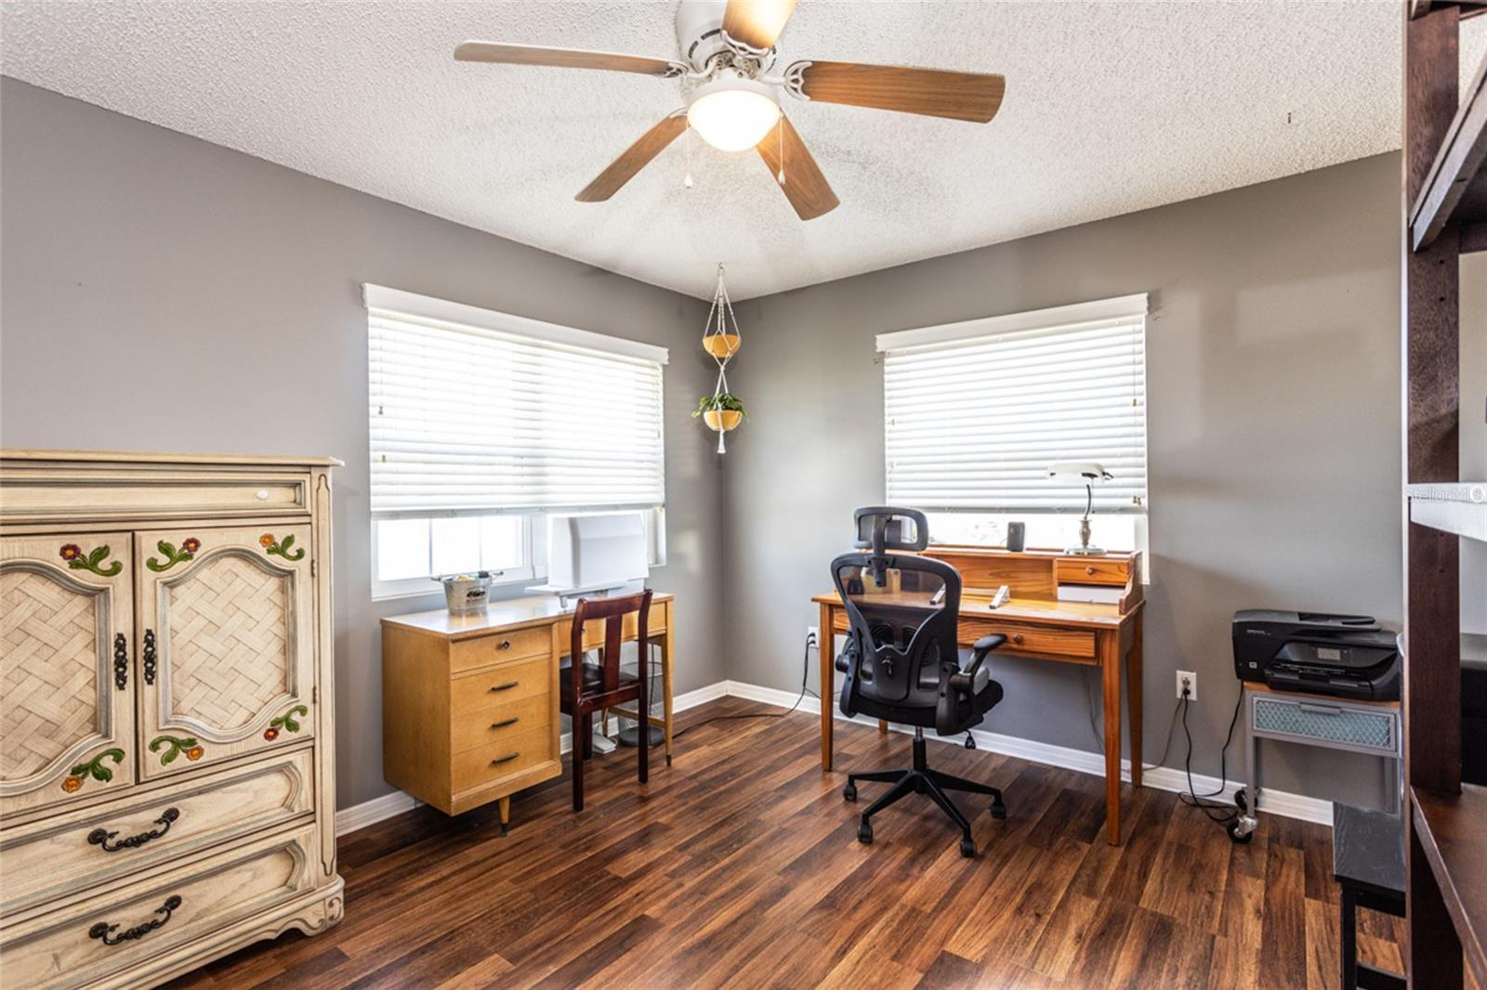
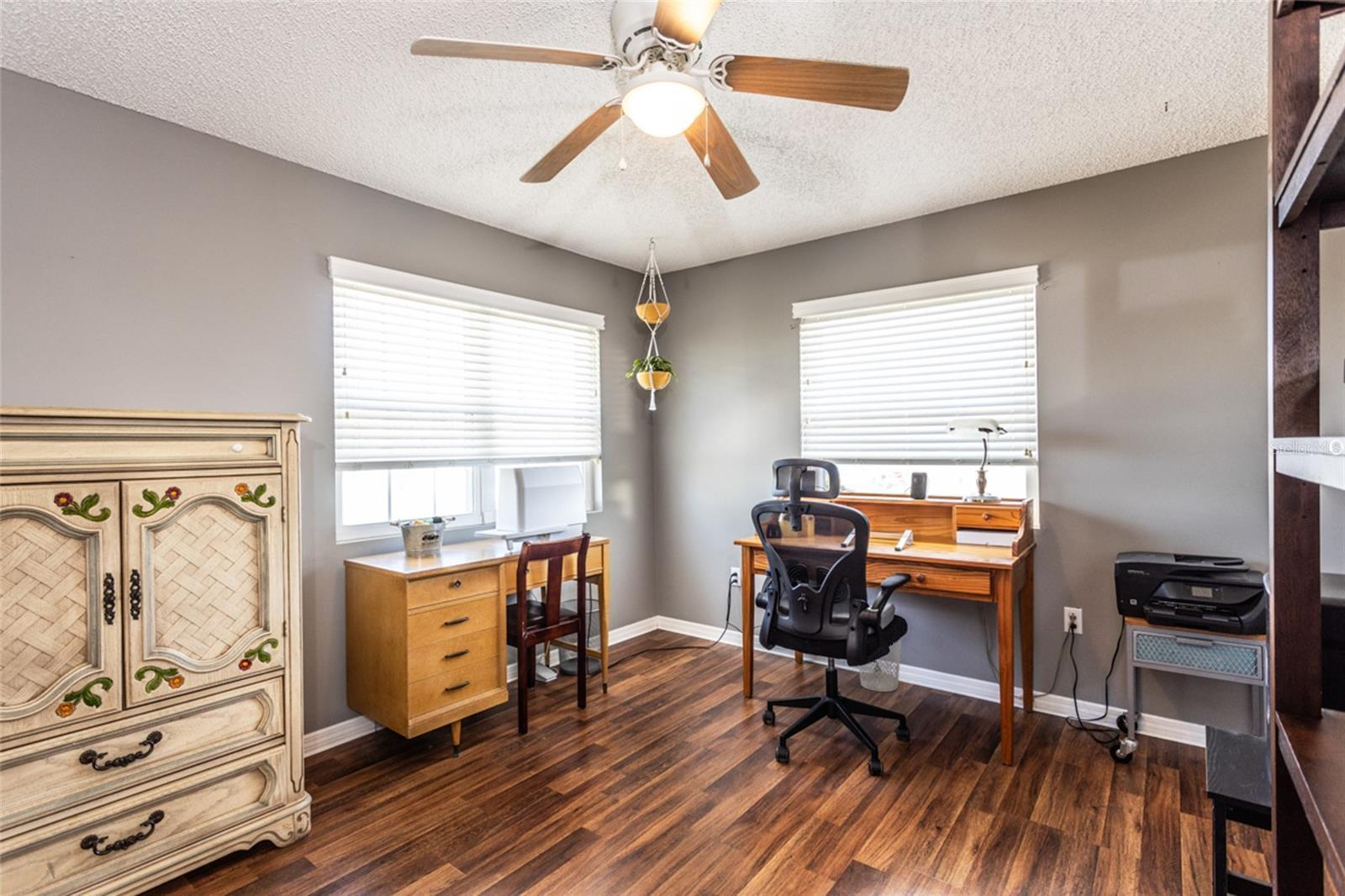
+ wastebasket (880, 659)
